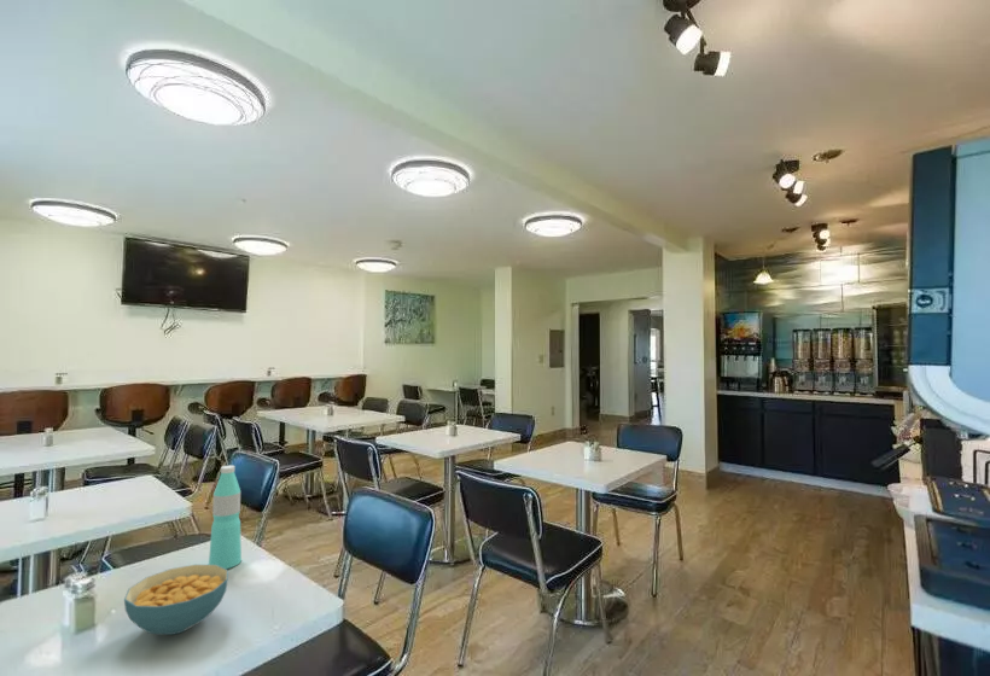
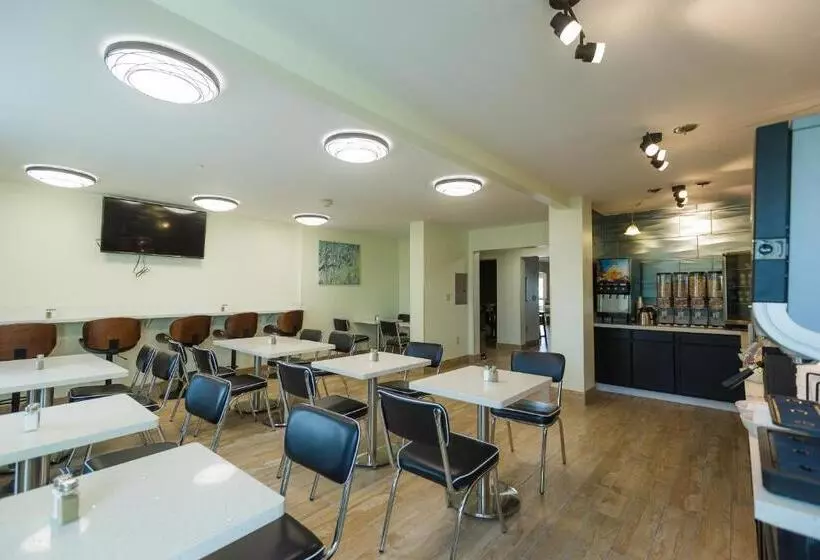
- water bottle (226, 514)
- cereal bowl (179, 605)
